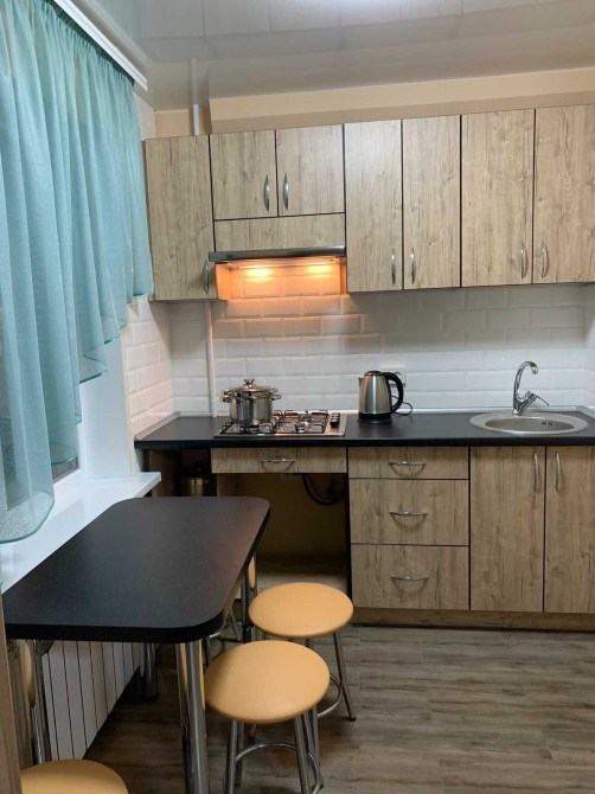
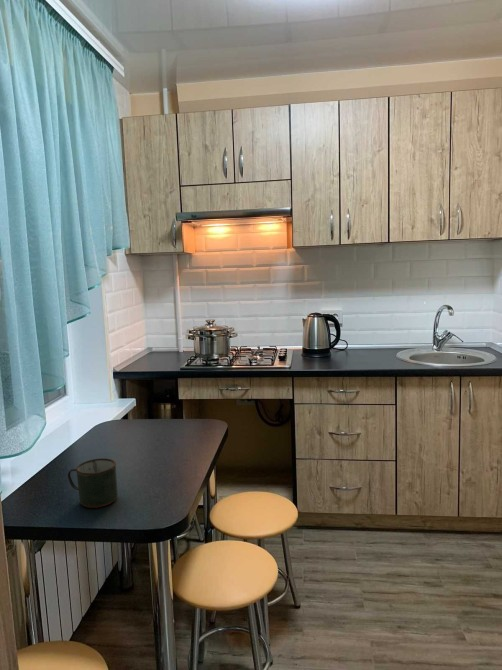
+ mug (91, 482)
